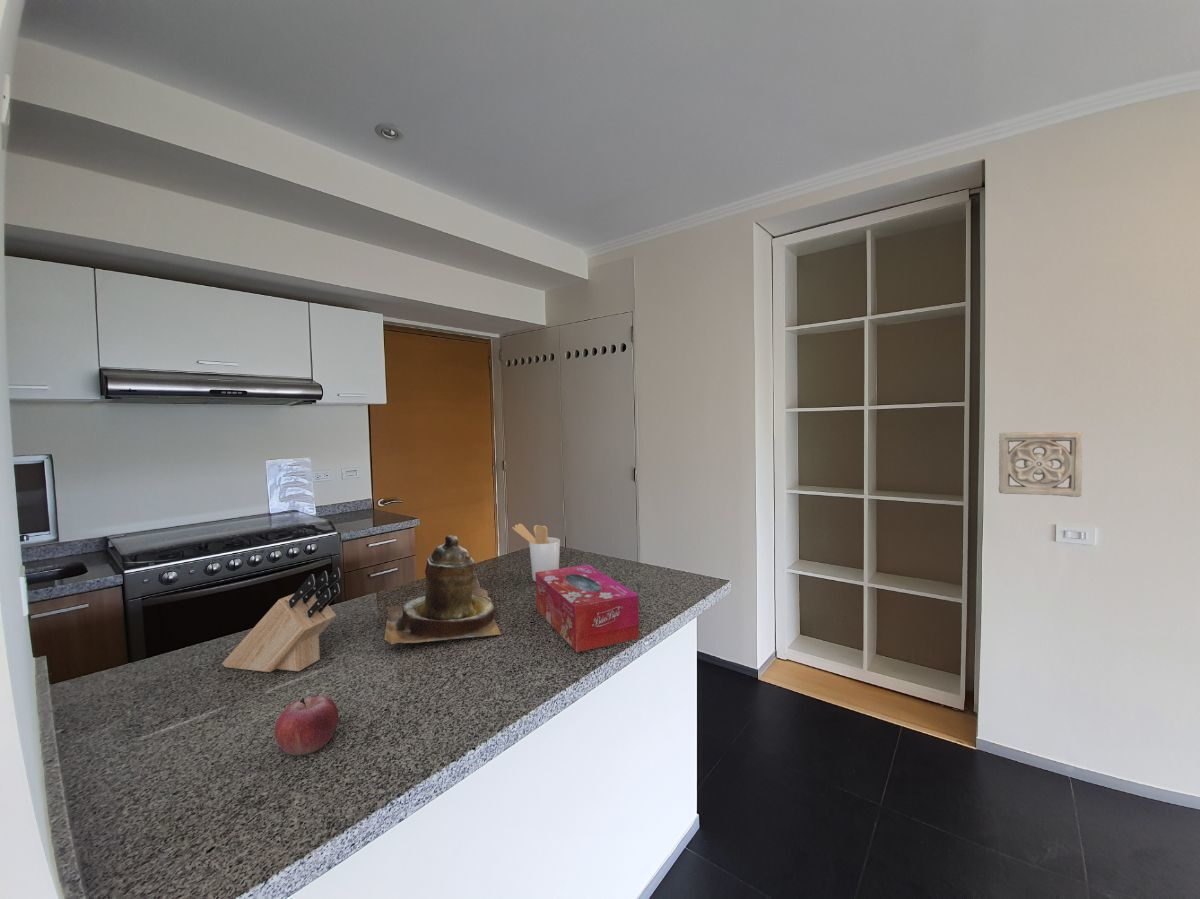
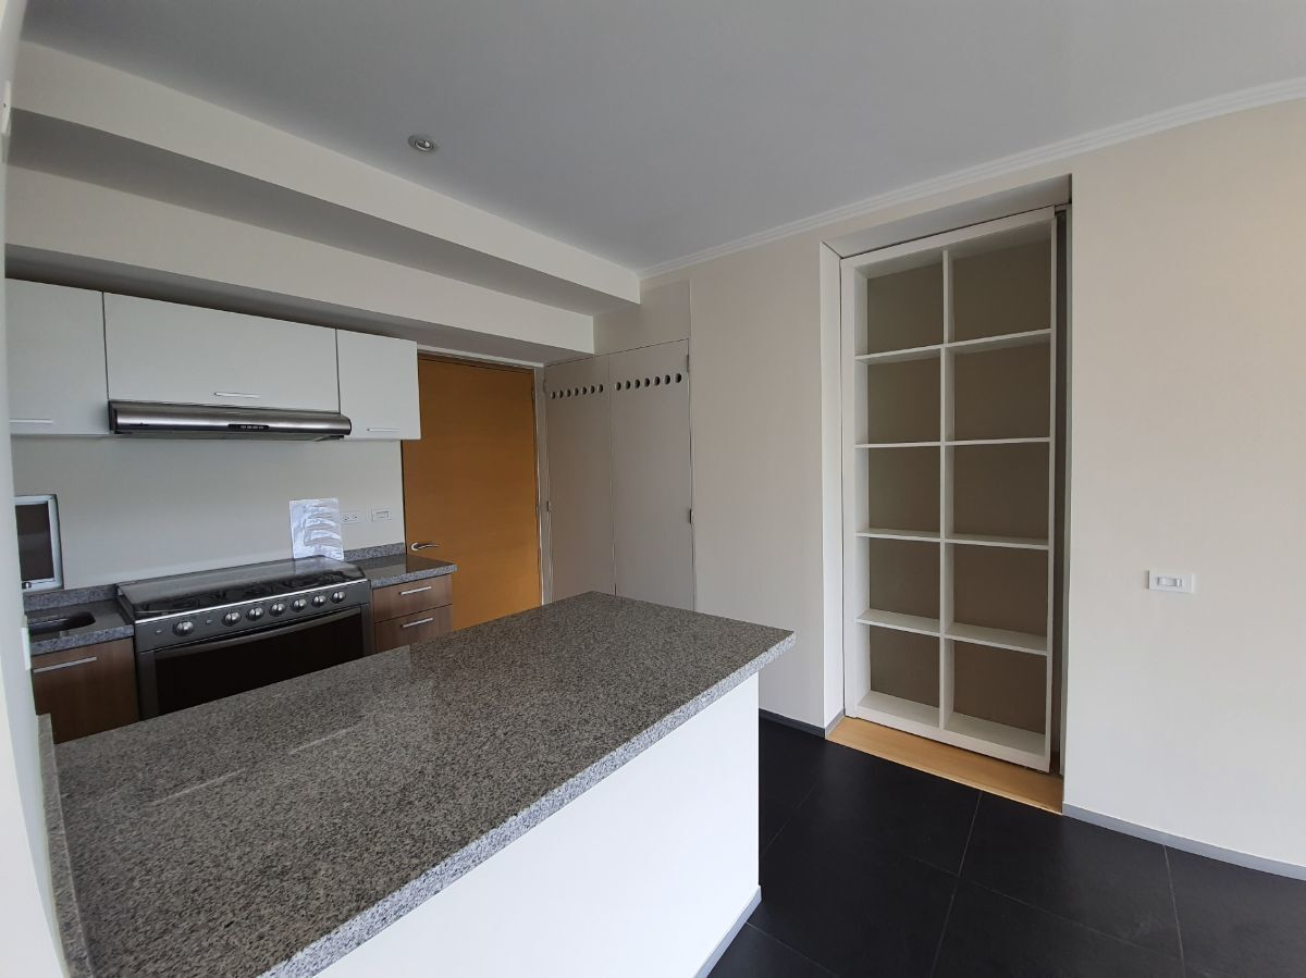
- knife block (286, 615)
- teapot (440, 581)
- fruit (307, 719)
- wall ornament (1037, 464)
- tissue box (582, 602)
- utensil holder (536, 550)
